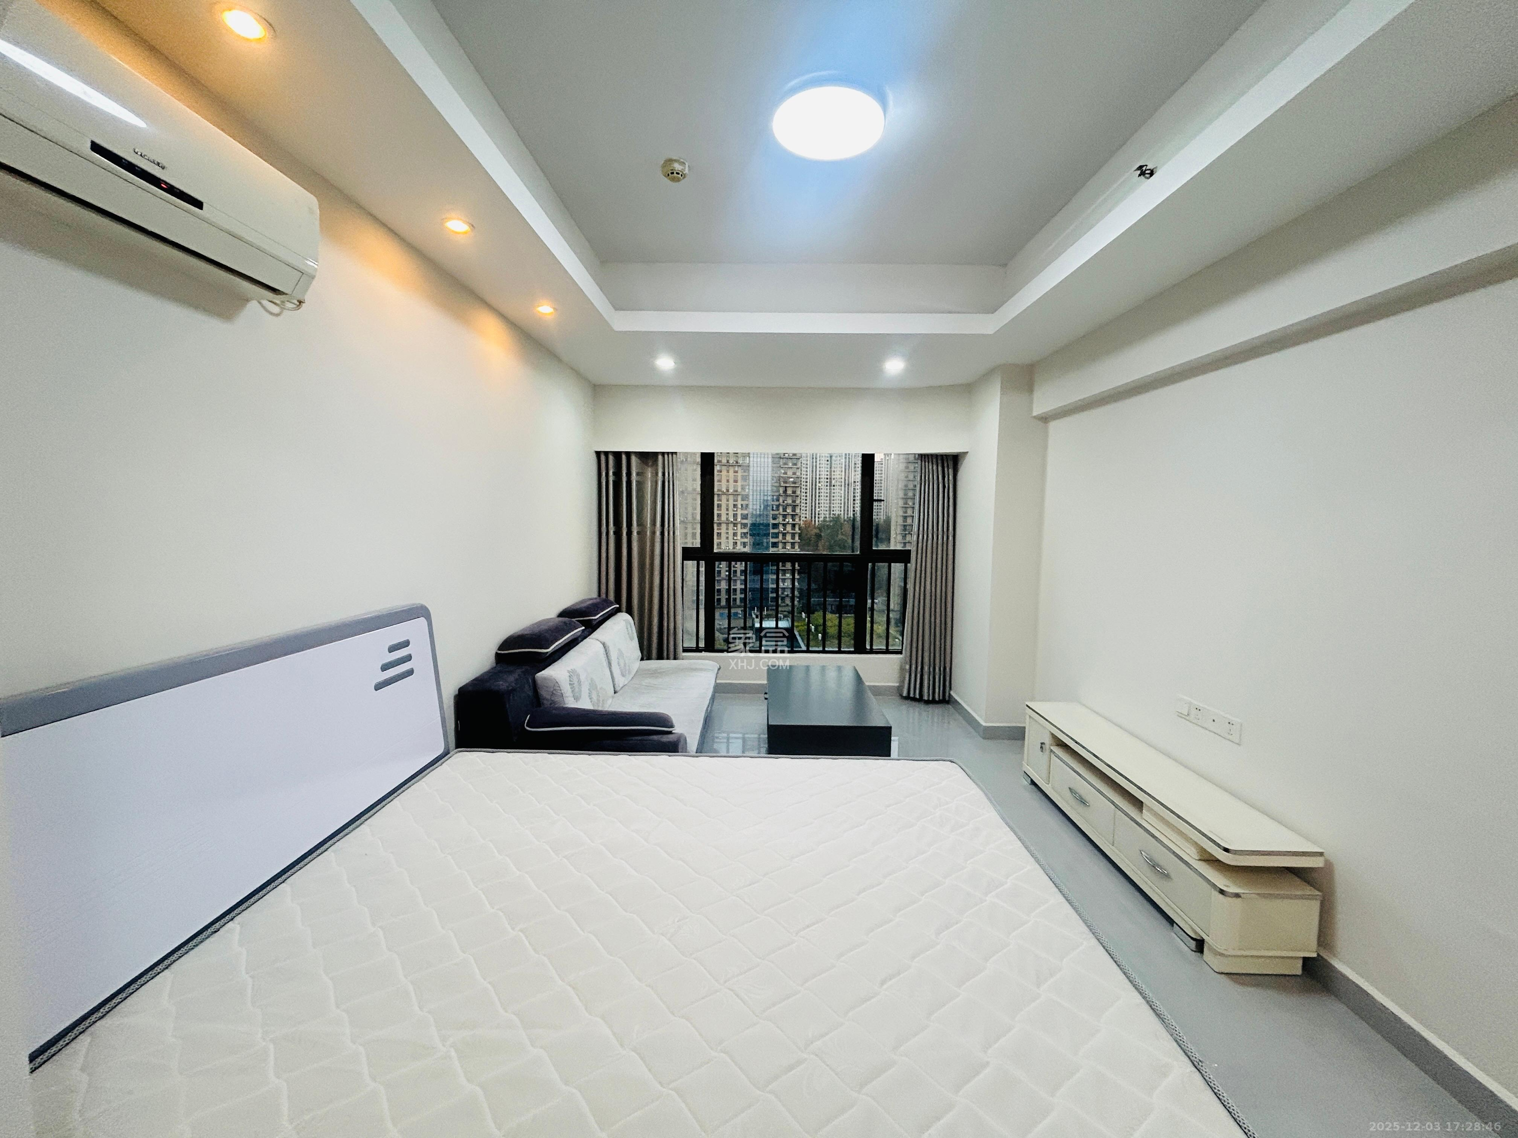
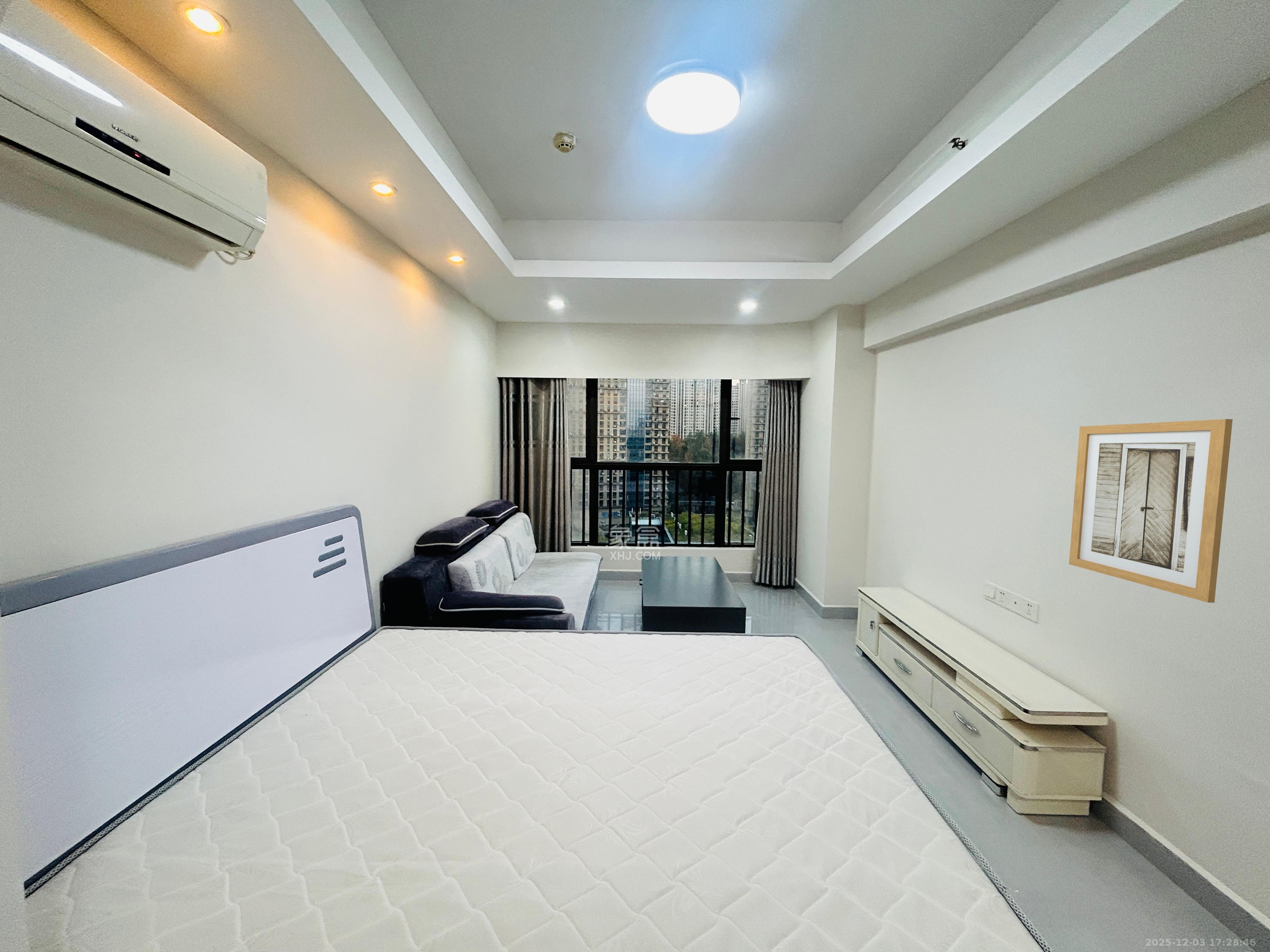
+ wall art (1138, 503)
